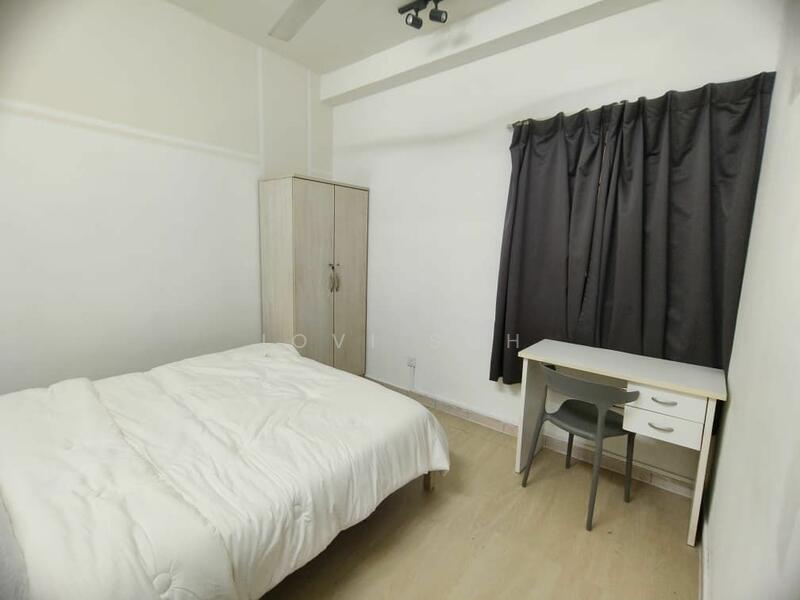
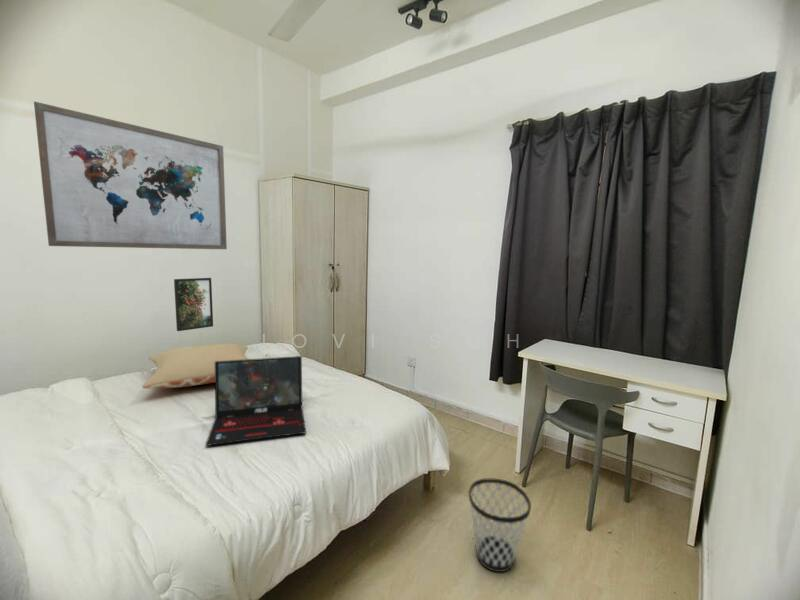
+ laptop (258, 396)
+ wall art (147, 189)
+ wastebasket (496, 527)
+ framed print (194, 303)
+ pillow (203, 363)
